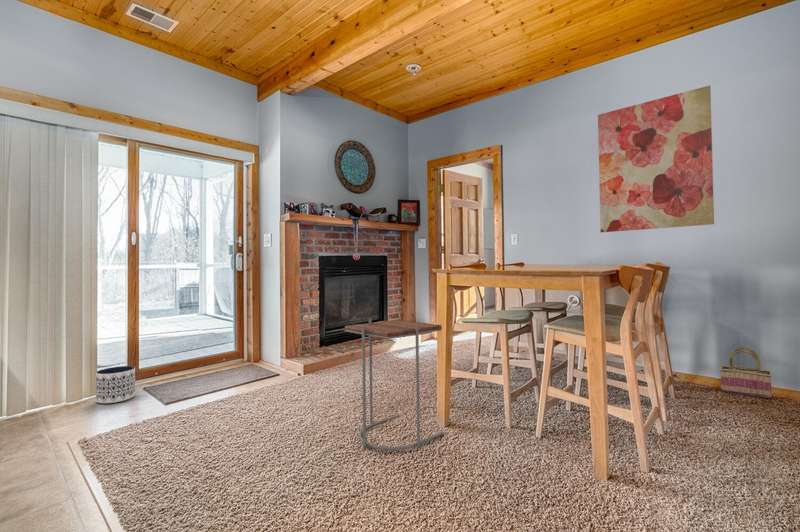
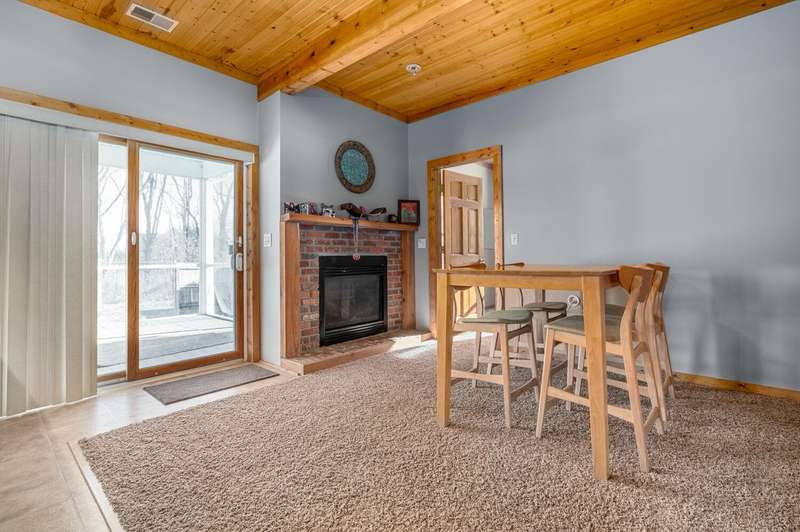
- planter (115, 384)
- basket (745, 370)
- side table (371, 378)
- wall art (651, 165)
